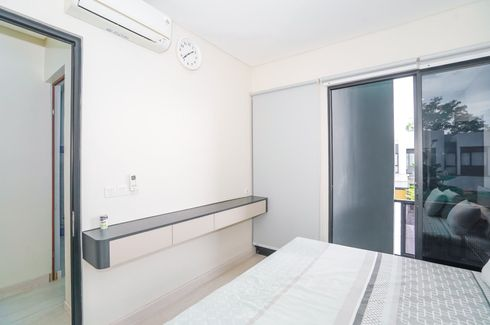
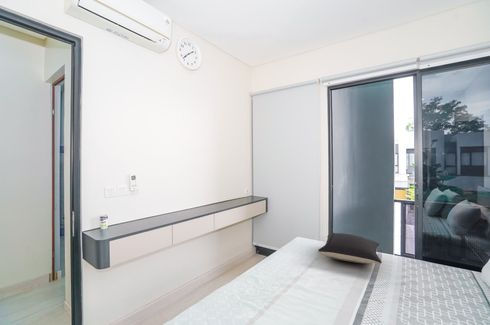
+ pillow (350, 247)
